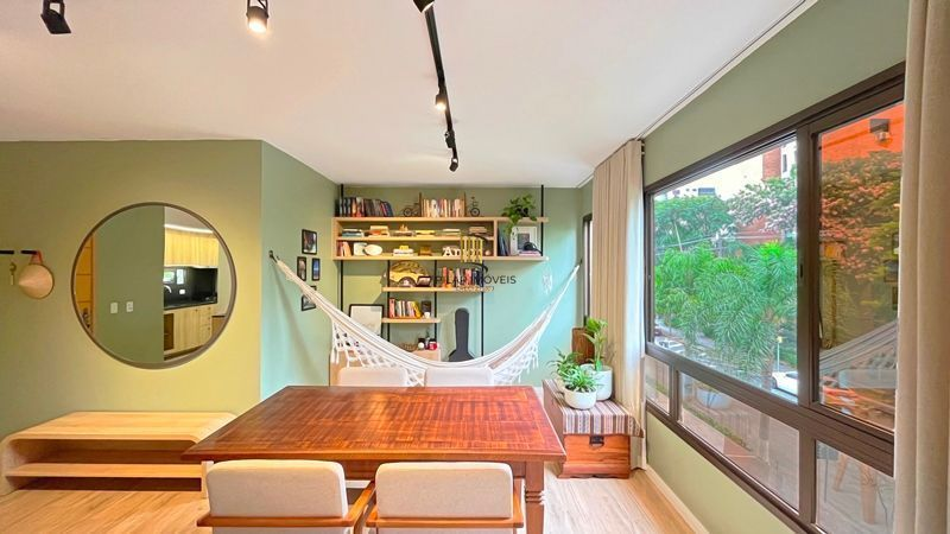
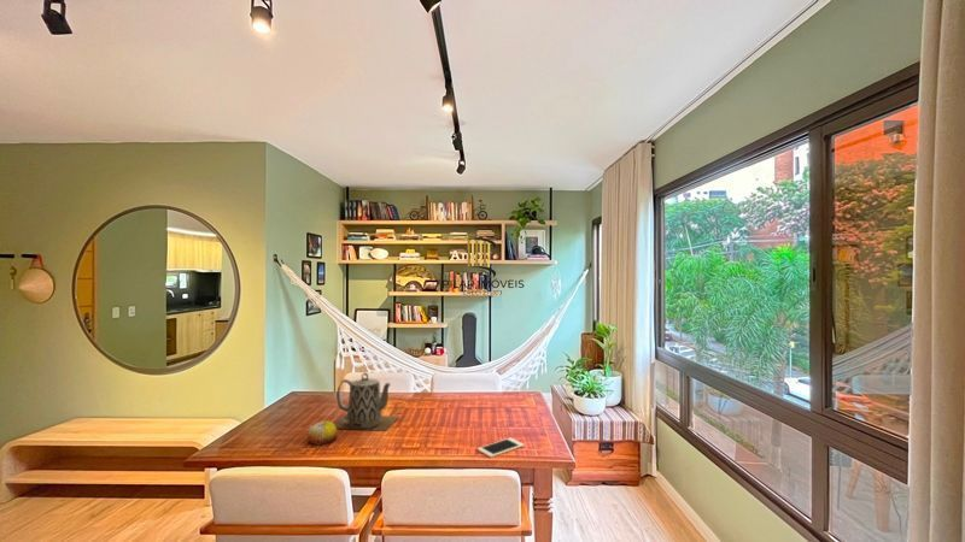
+ teapot (364, 396)
+ cell phone (501, 447)
+ fruit (321, 431)
